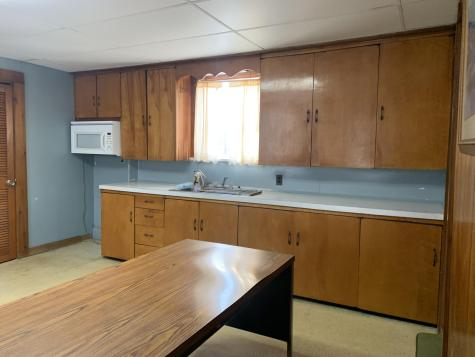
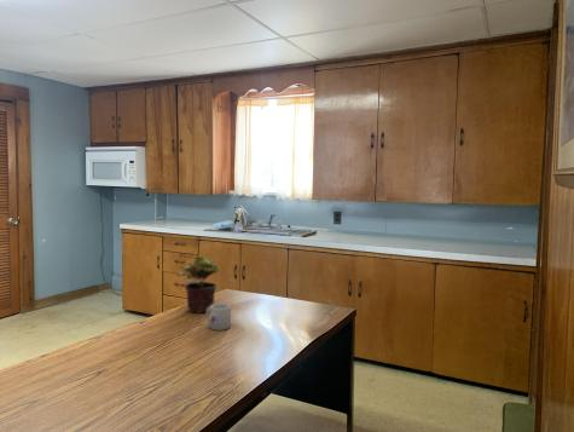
+ mug (216, 315)
+ potted plant (198, 282)
